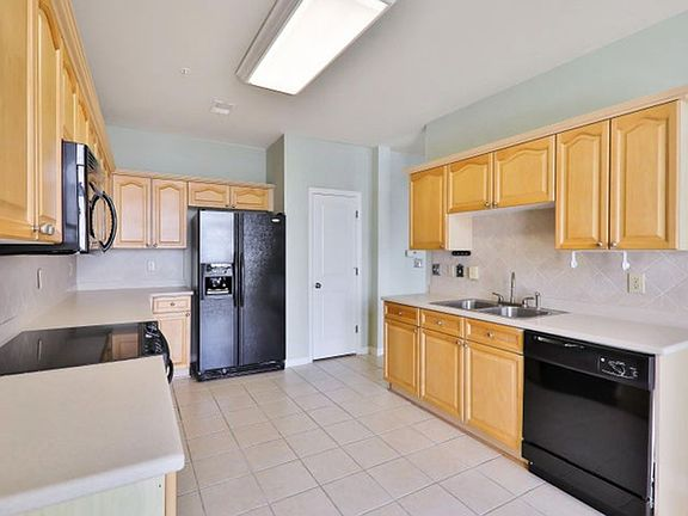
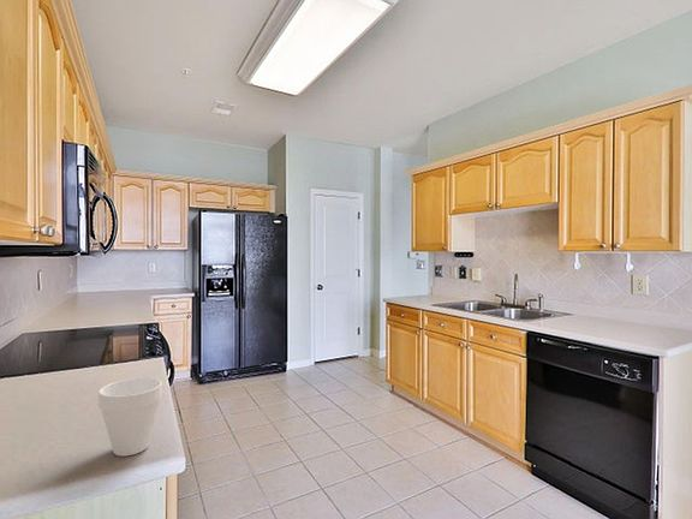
+ cup (131, 417)
